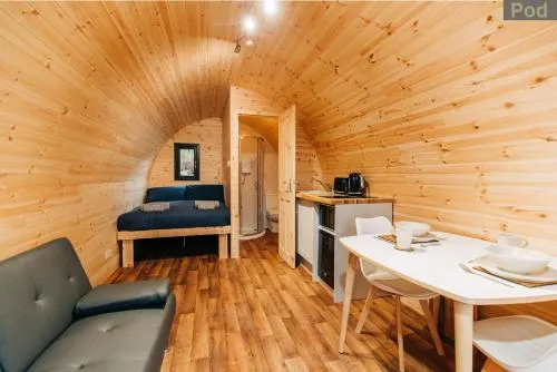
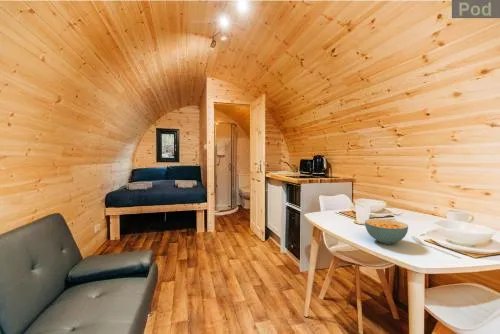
+ cereal bowl (385, 232)
